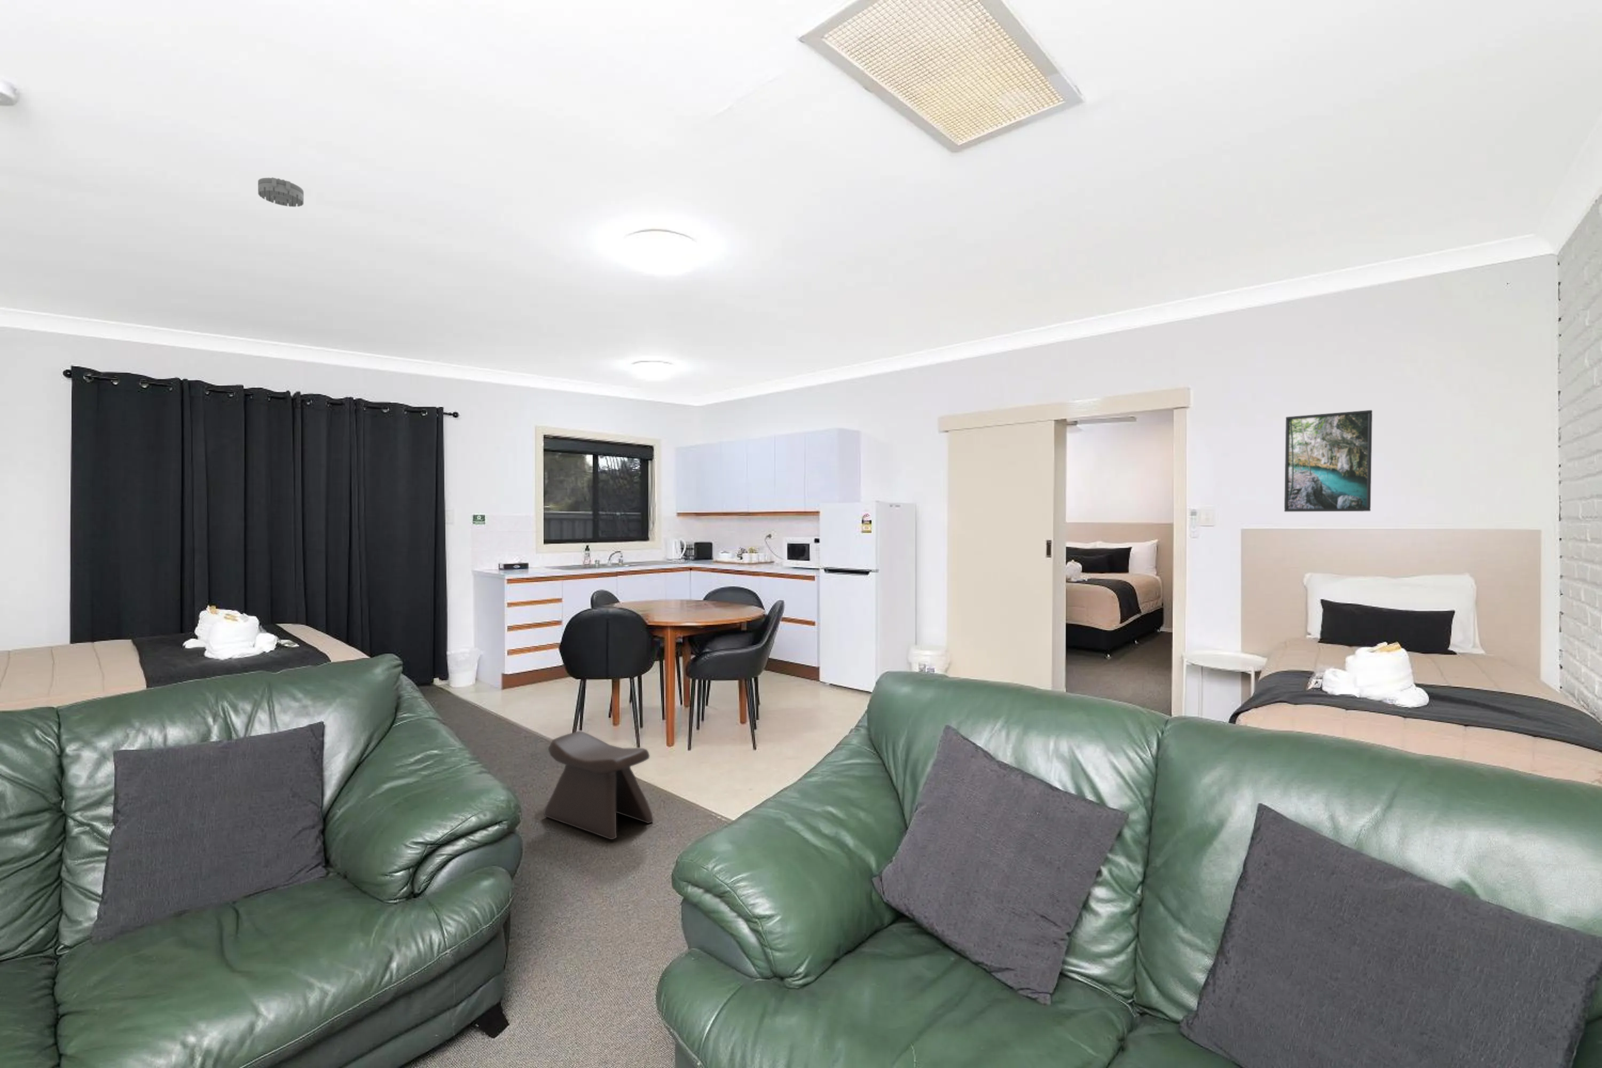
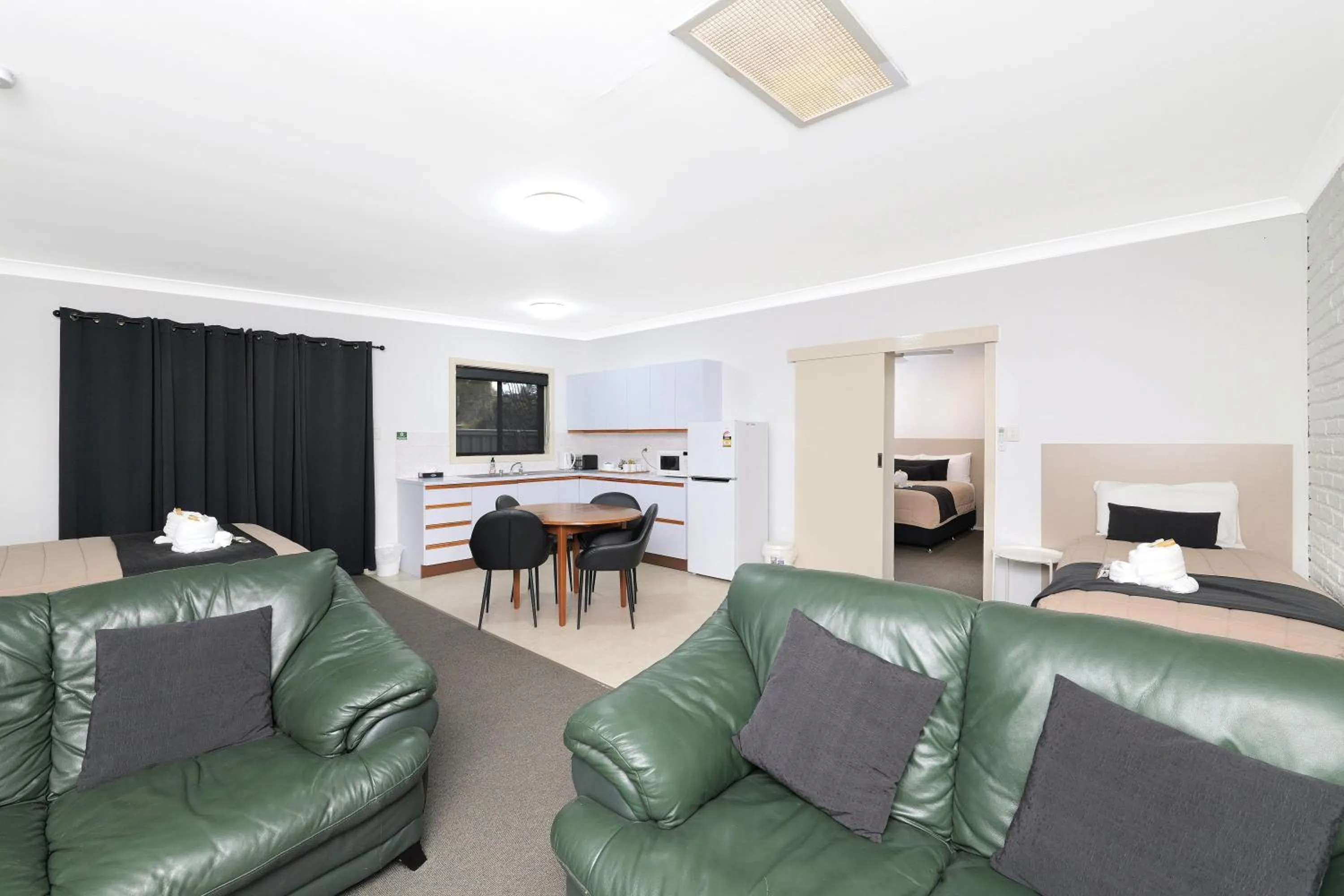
- smoke detector (281, 191)
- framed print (1327, 462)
- stool (598, 781)
